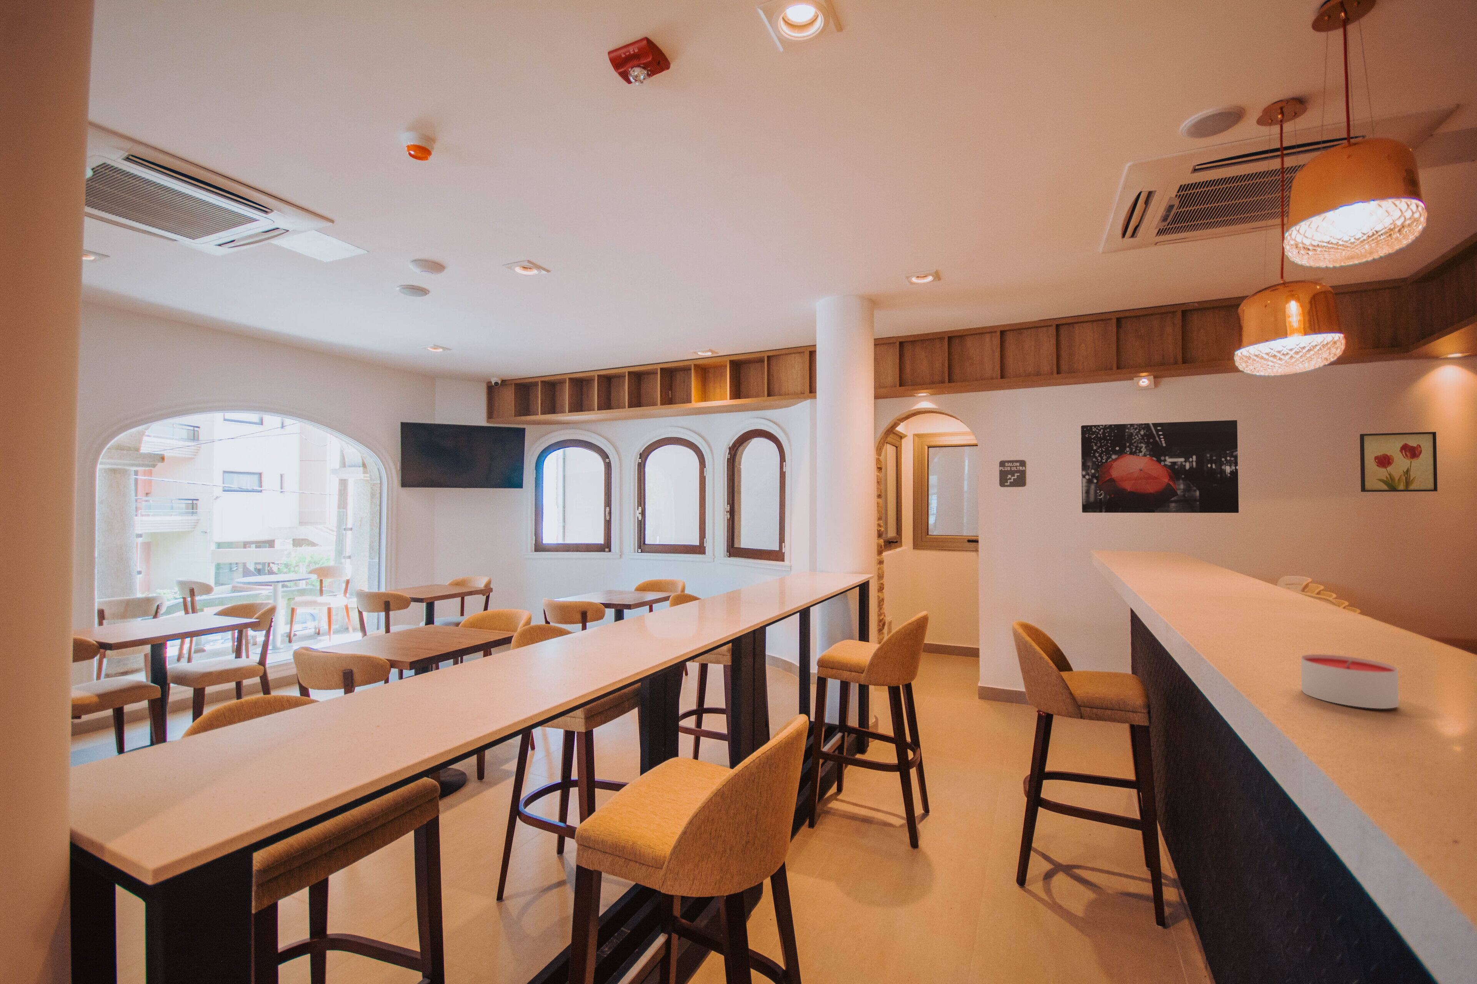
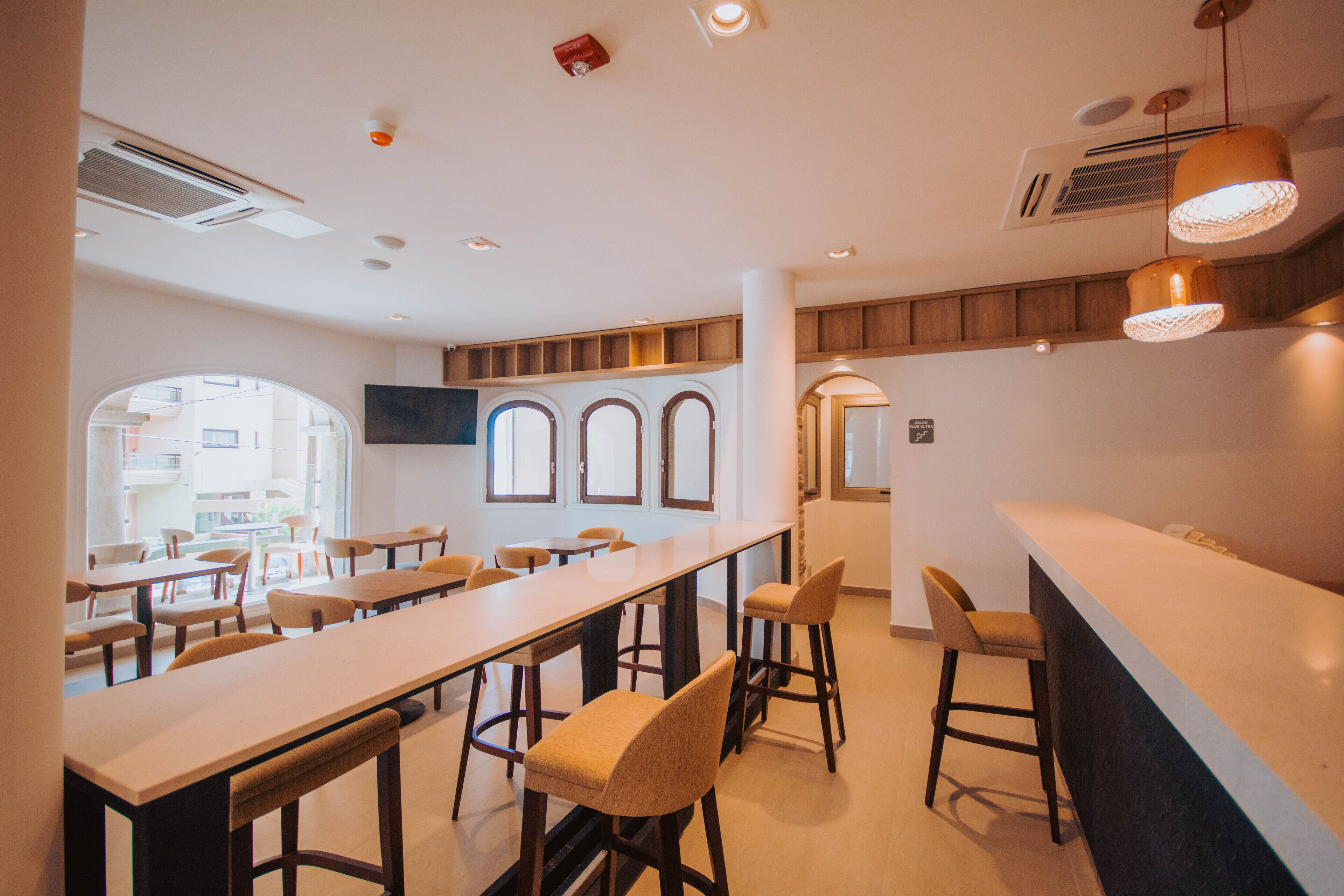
- wall art (1397, 462)
- wall art (1157, 468)
- candle (1347, 679)
